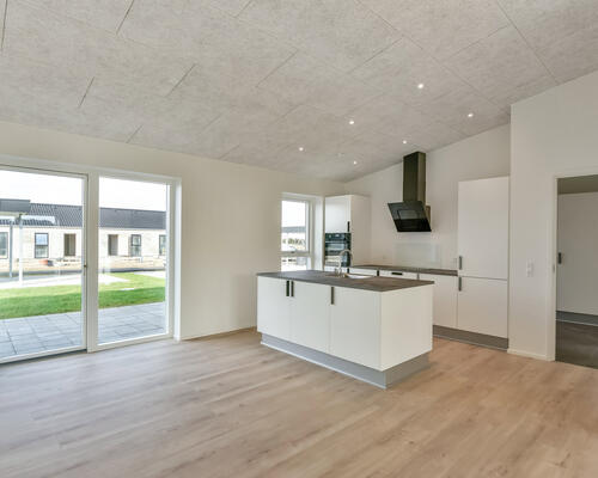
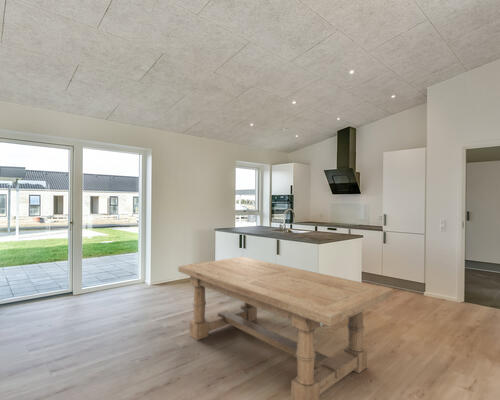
+ dining table (269, 311)
